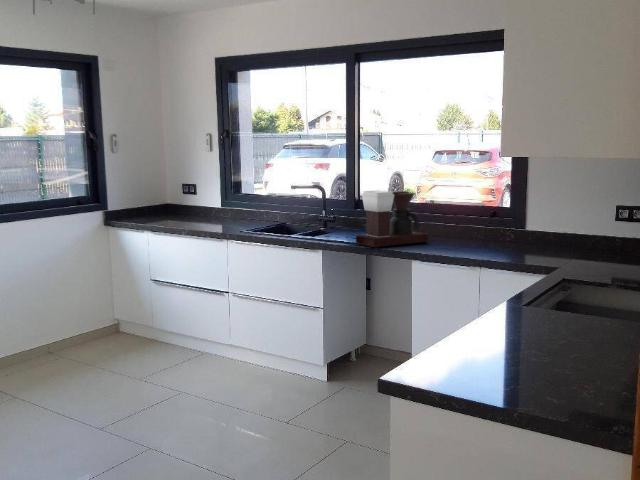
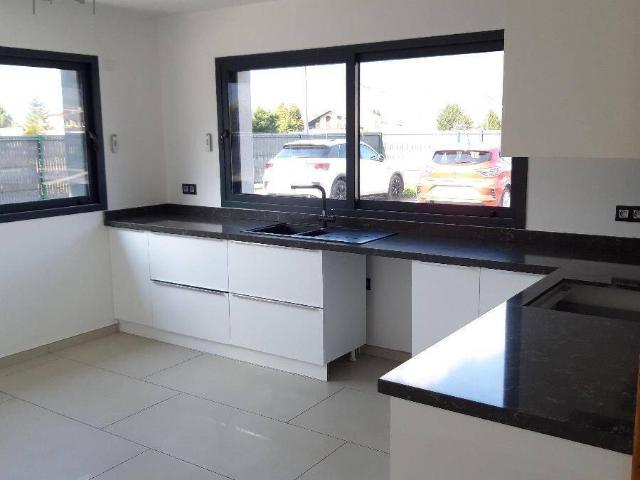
- coffee maker (392, 217)
